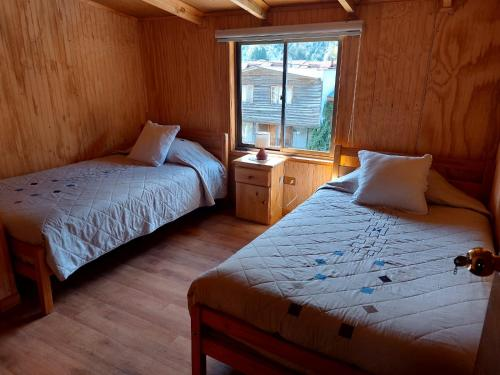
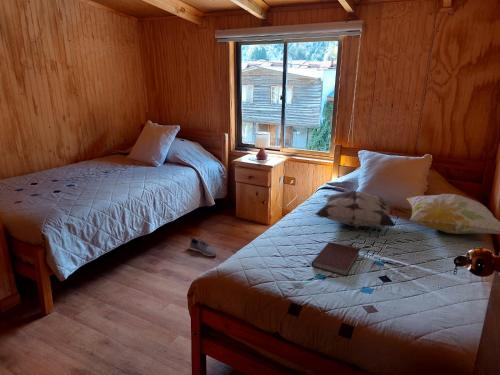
+ decorative pillow (354, 207)
+ shoe (203, 245)
+ decorative pillow (450, 213)
+ book (336, 257)
